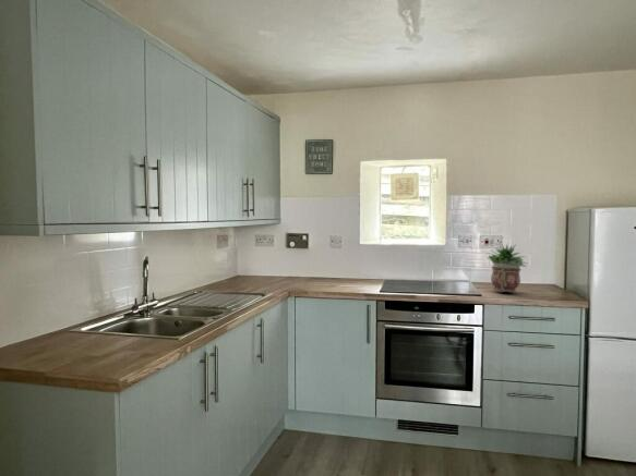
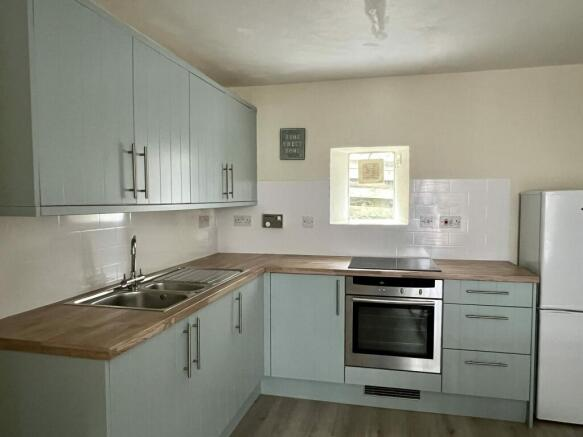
- potted plant (505, 267)
